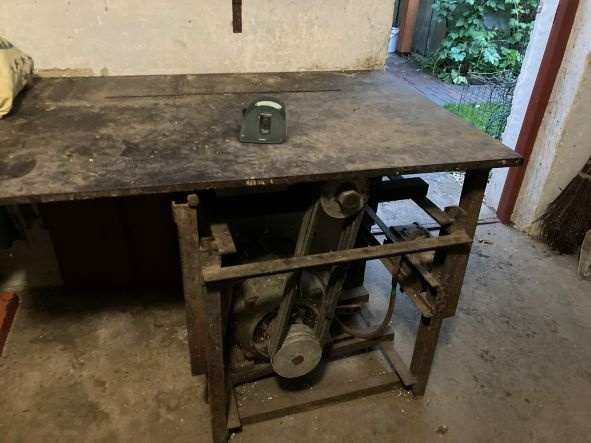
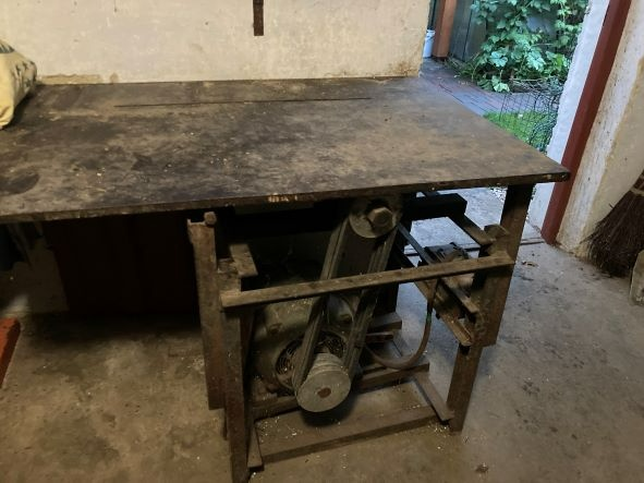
- tape measure (263, 119)
